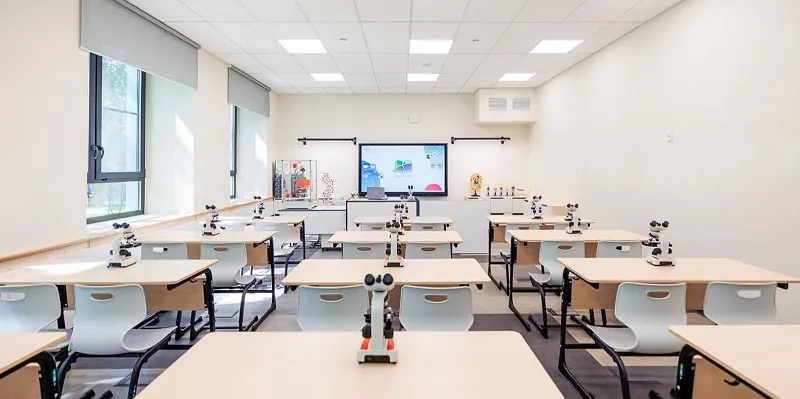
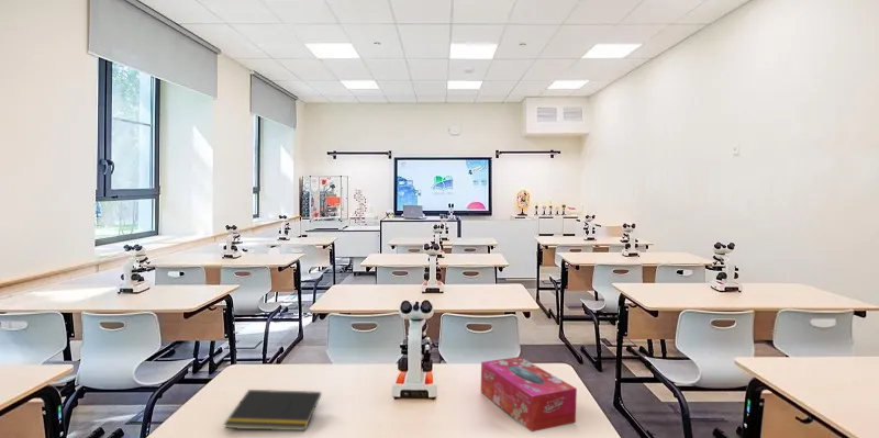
+ tissue box (524, 390)
+ notepad (275, 408)
